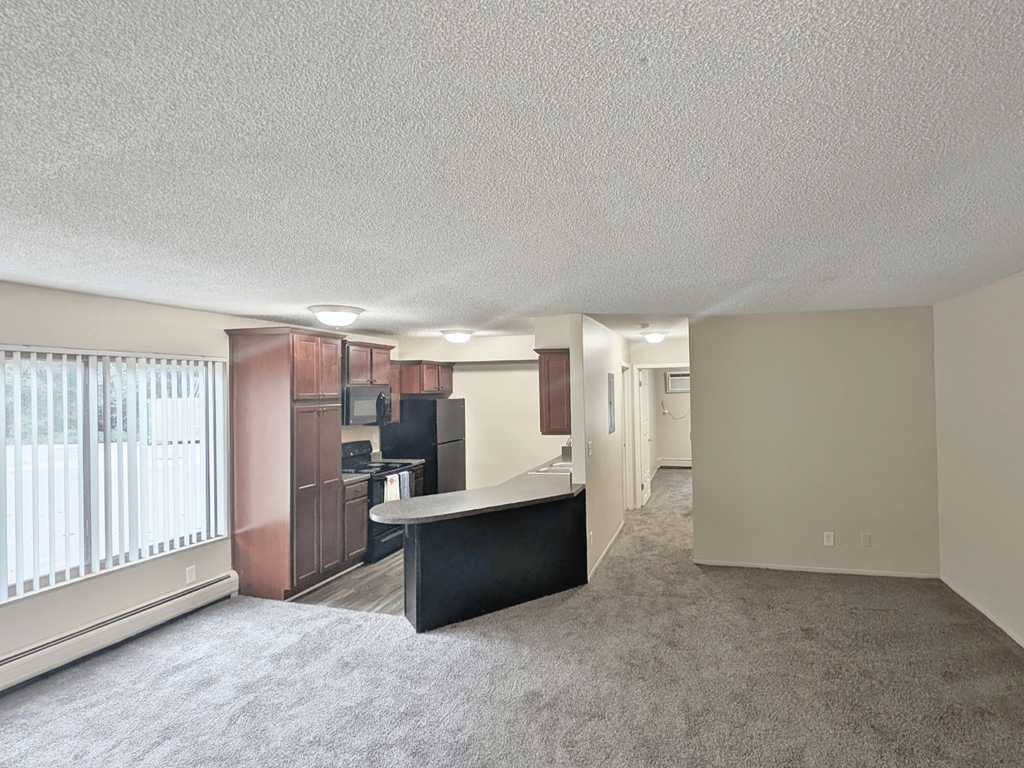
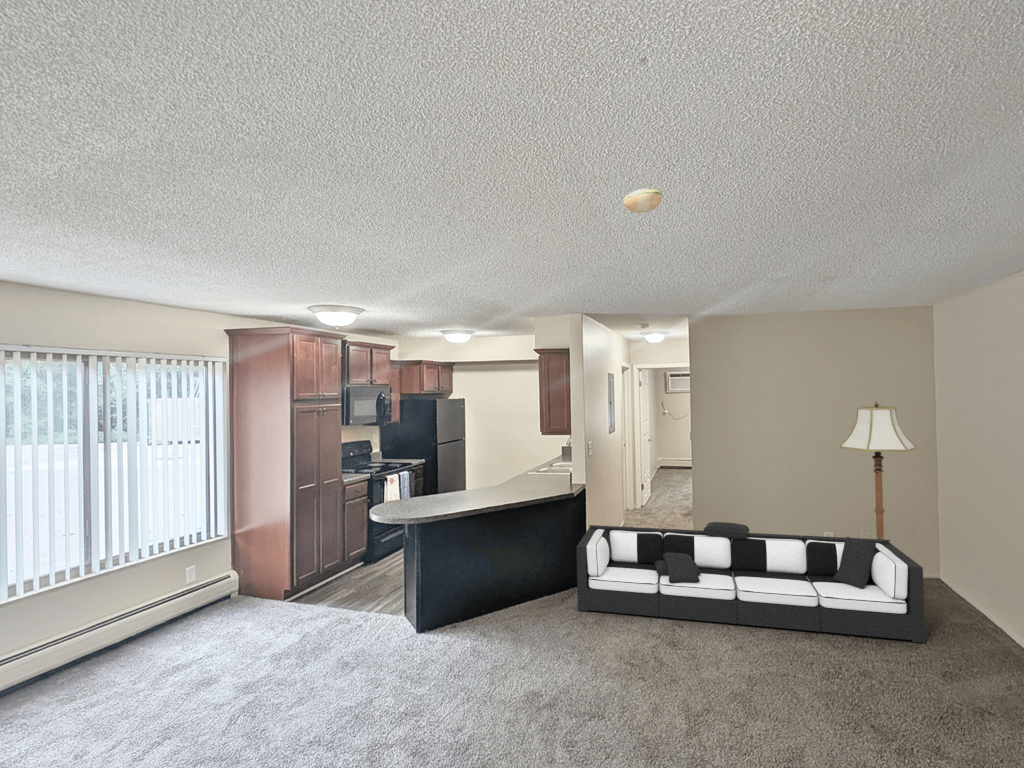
+ smoke detector (642, 200)
+ sofa (732, 569)
+ floor lamp (878, 491)
